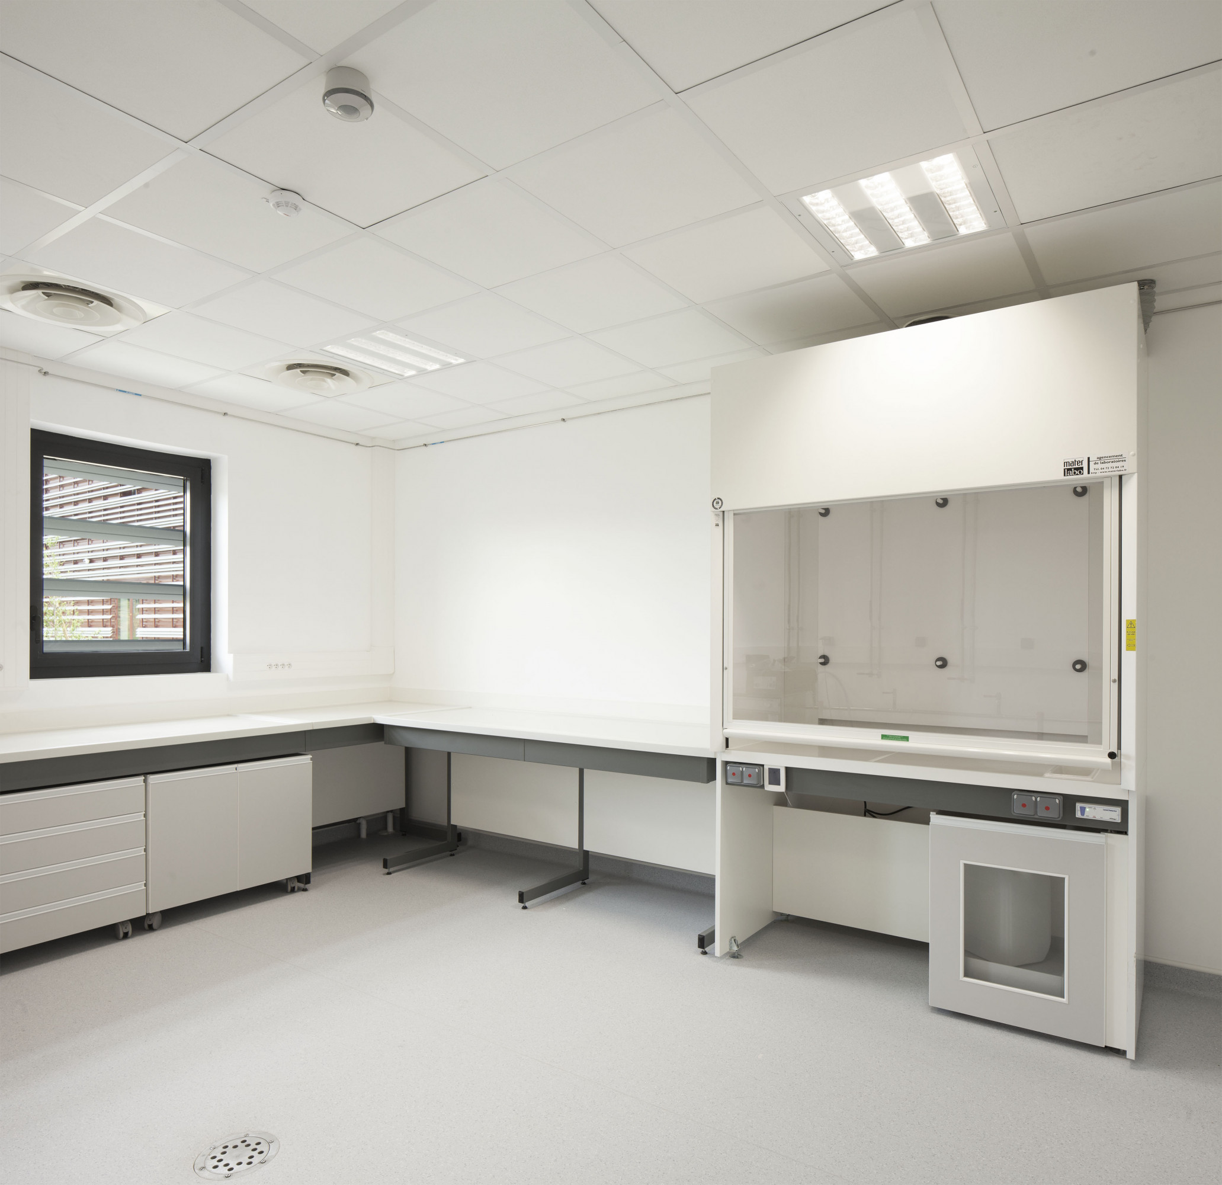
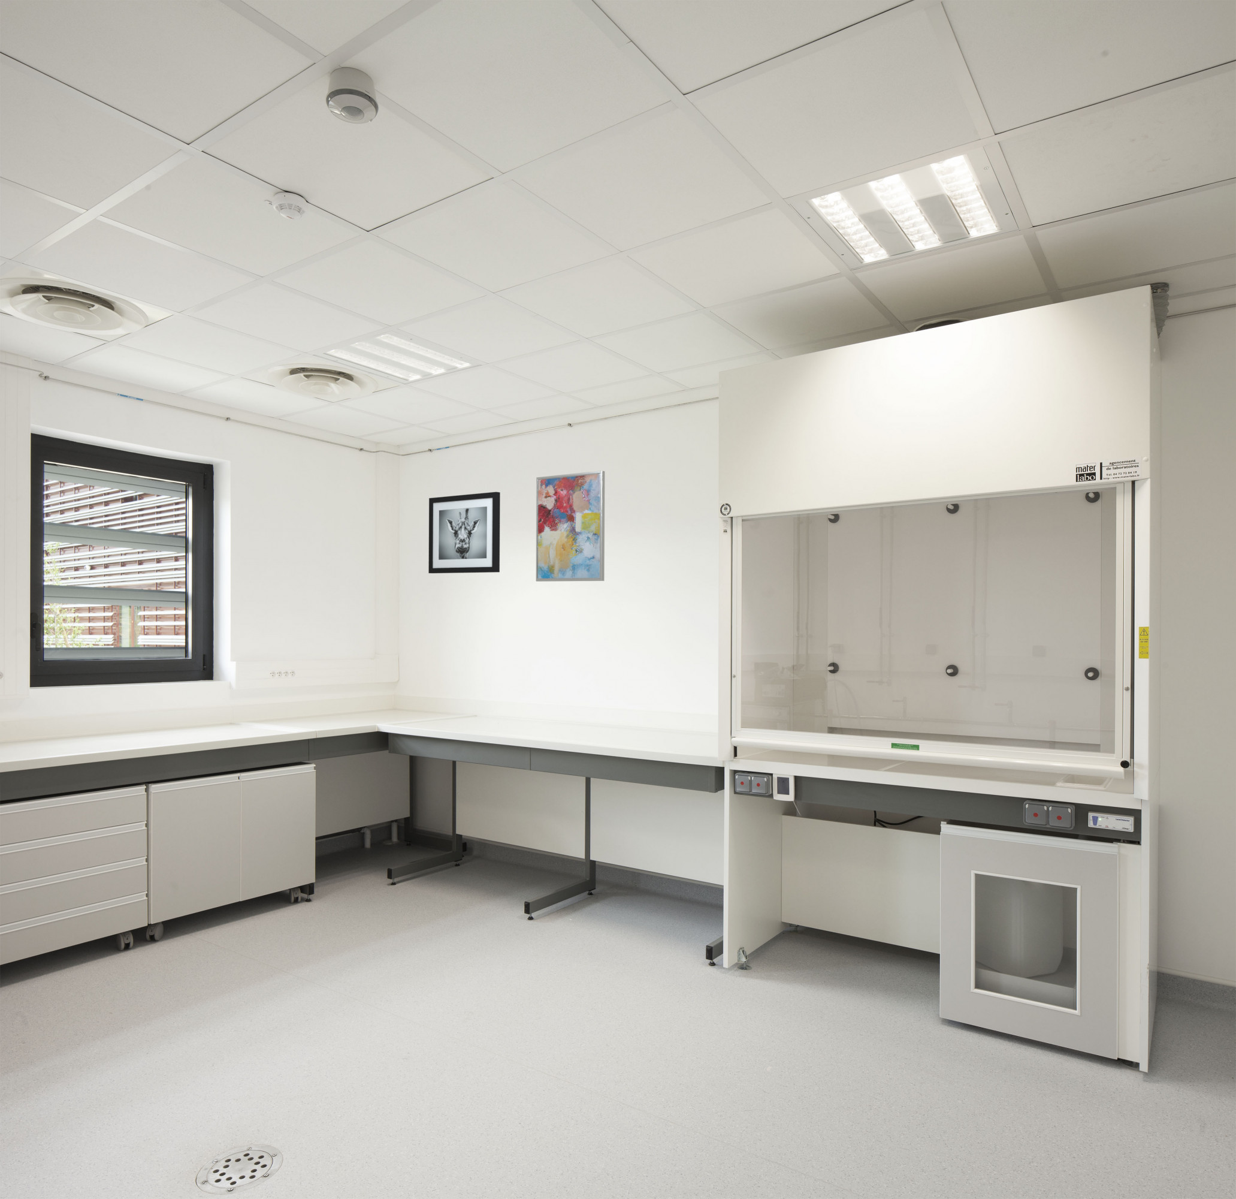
+ wall art (569, 528)
+ wall art (464, 533)
